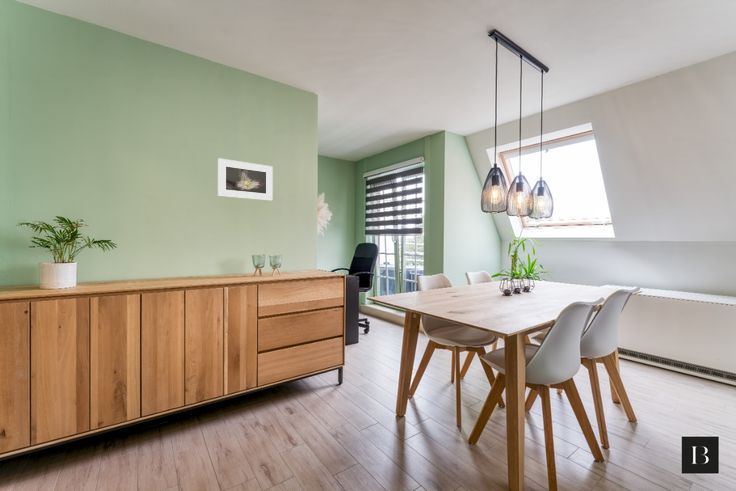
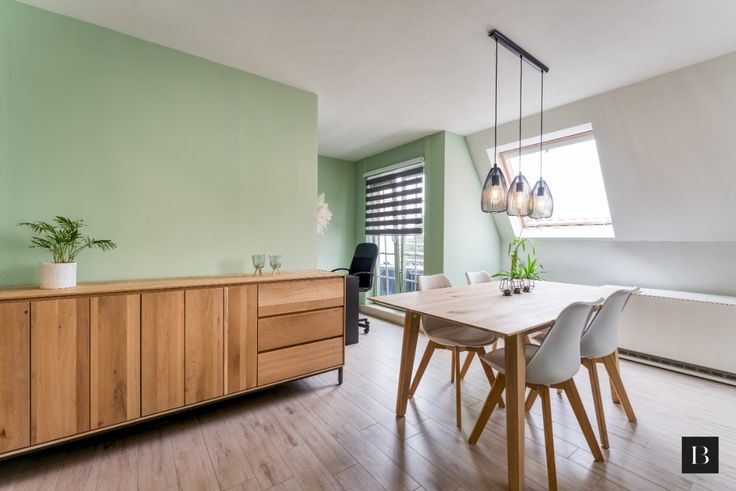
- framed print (246, 180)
